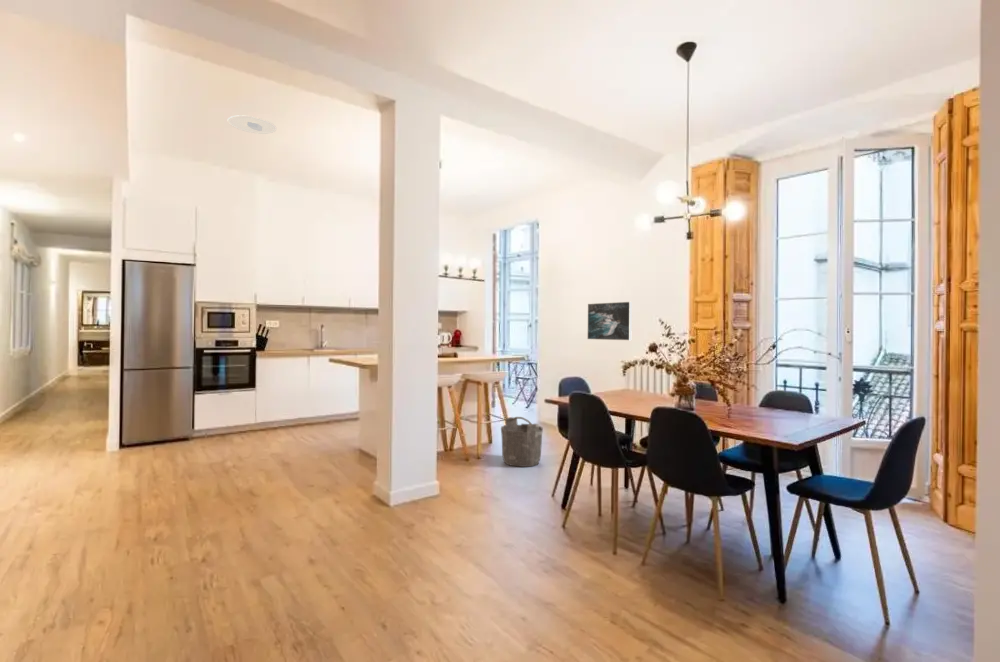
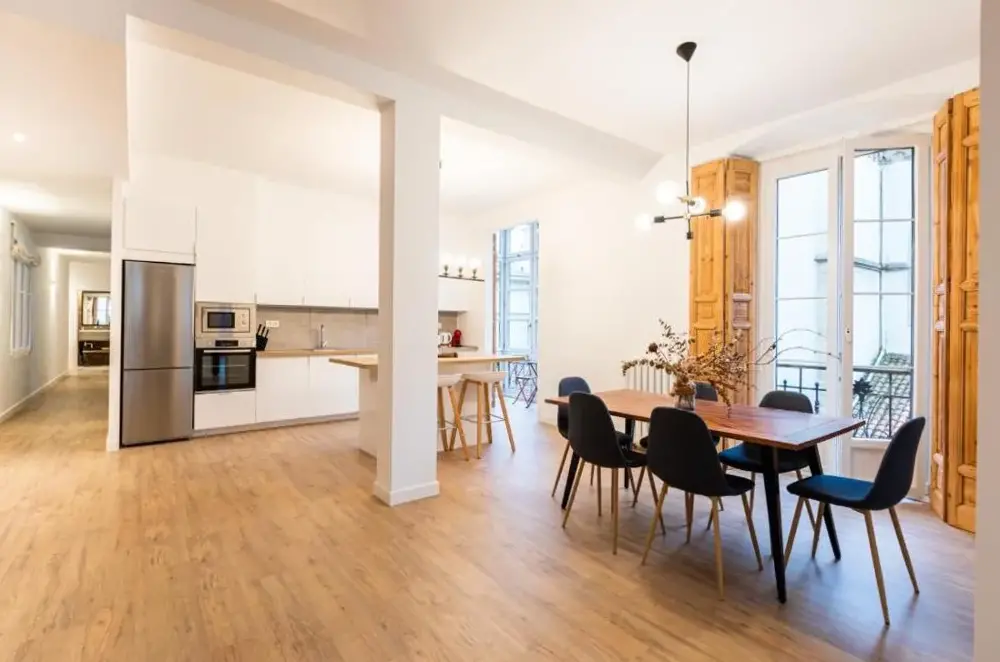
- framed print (608, 321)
- recessed light (252, 122)
- bucket (521, 439)
